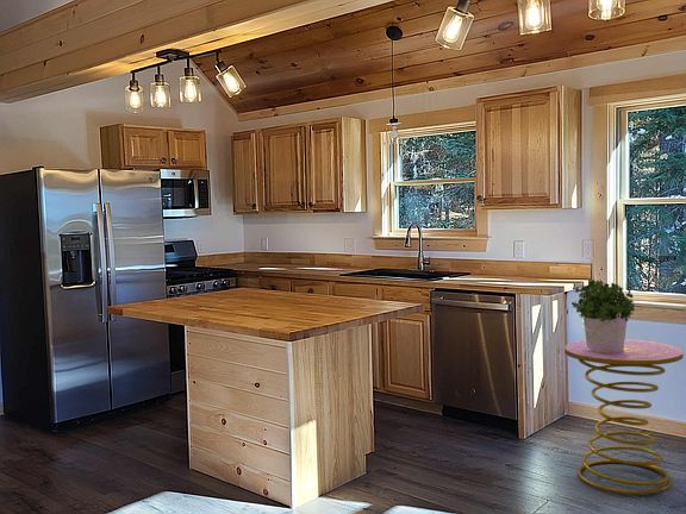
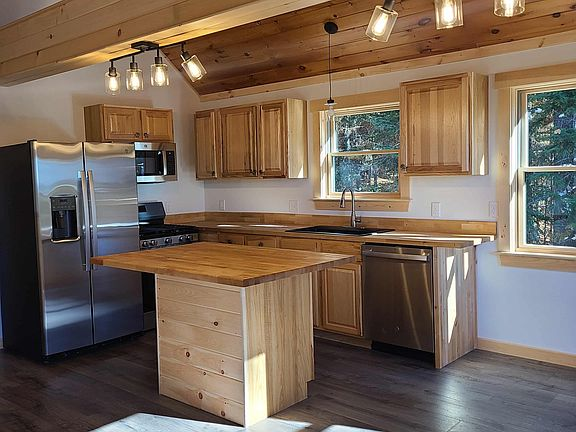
- side table (622, 416)
- potted plant (603, 314)
